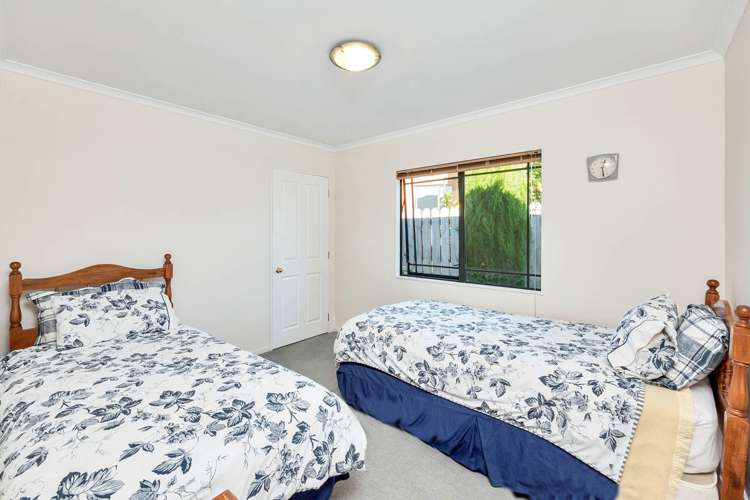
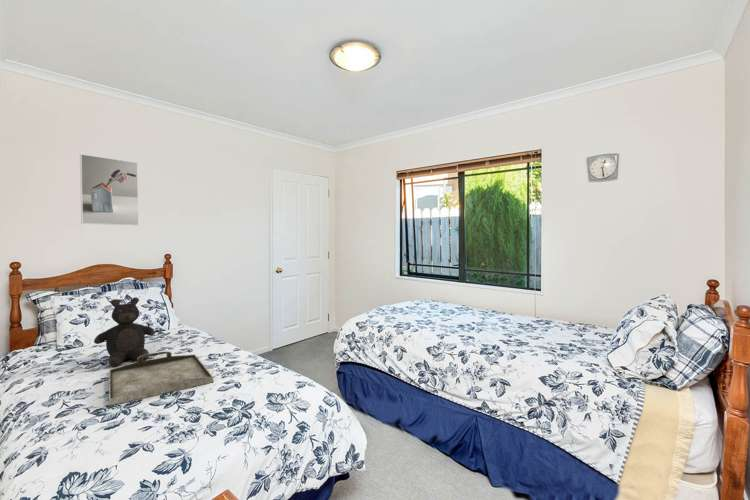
+ serving tray (159, 370)
+ teddy bear (126, 329)
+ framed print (110, 191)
